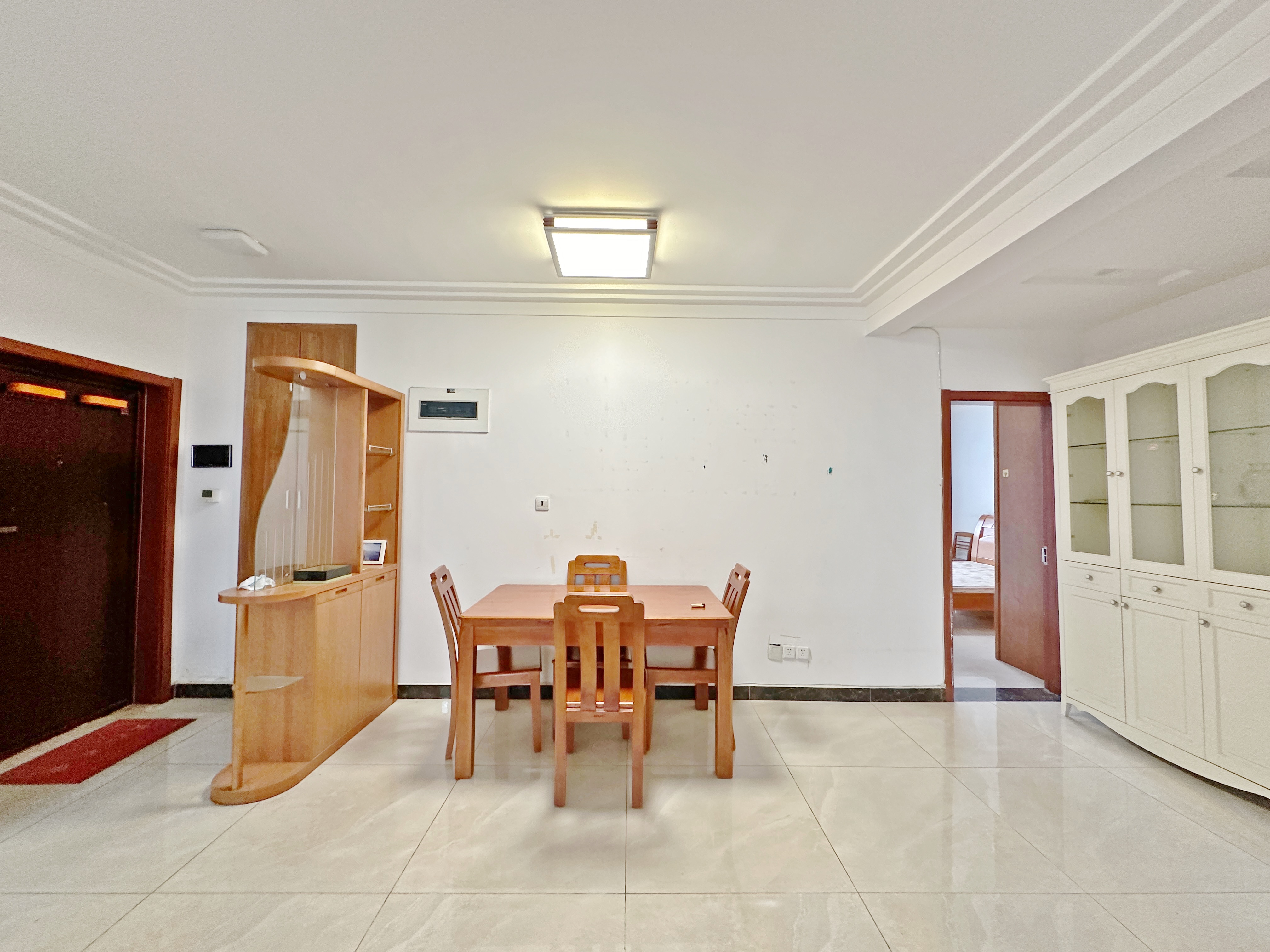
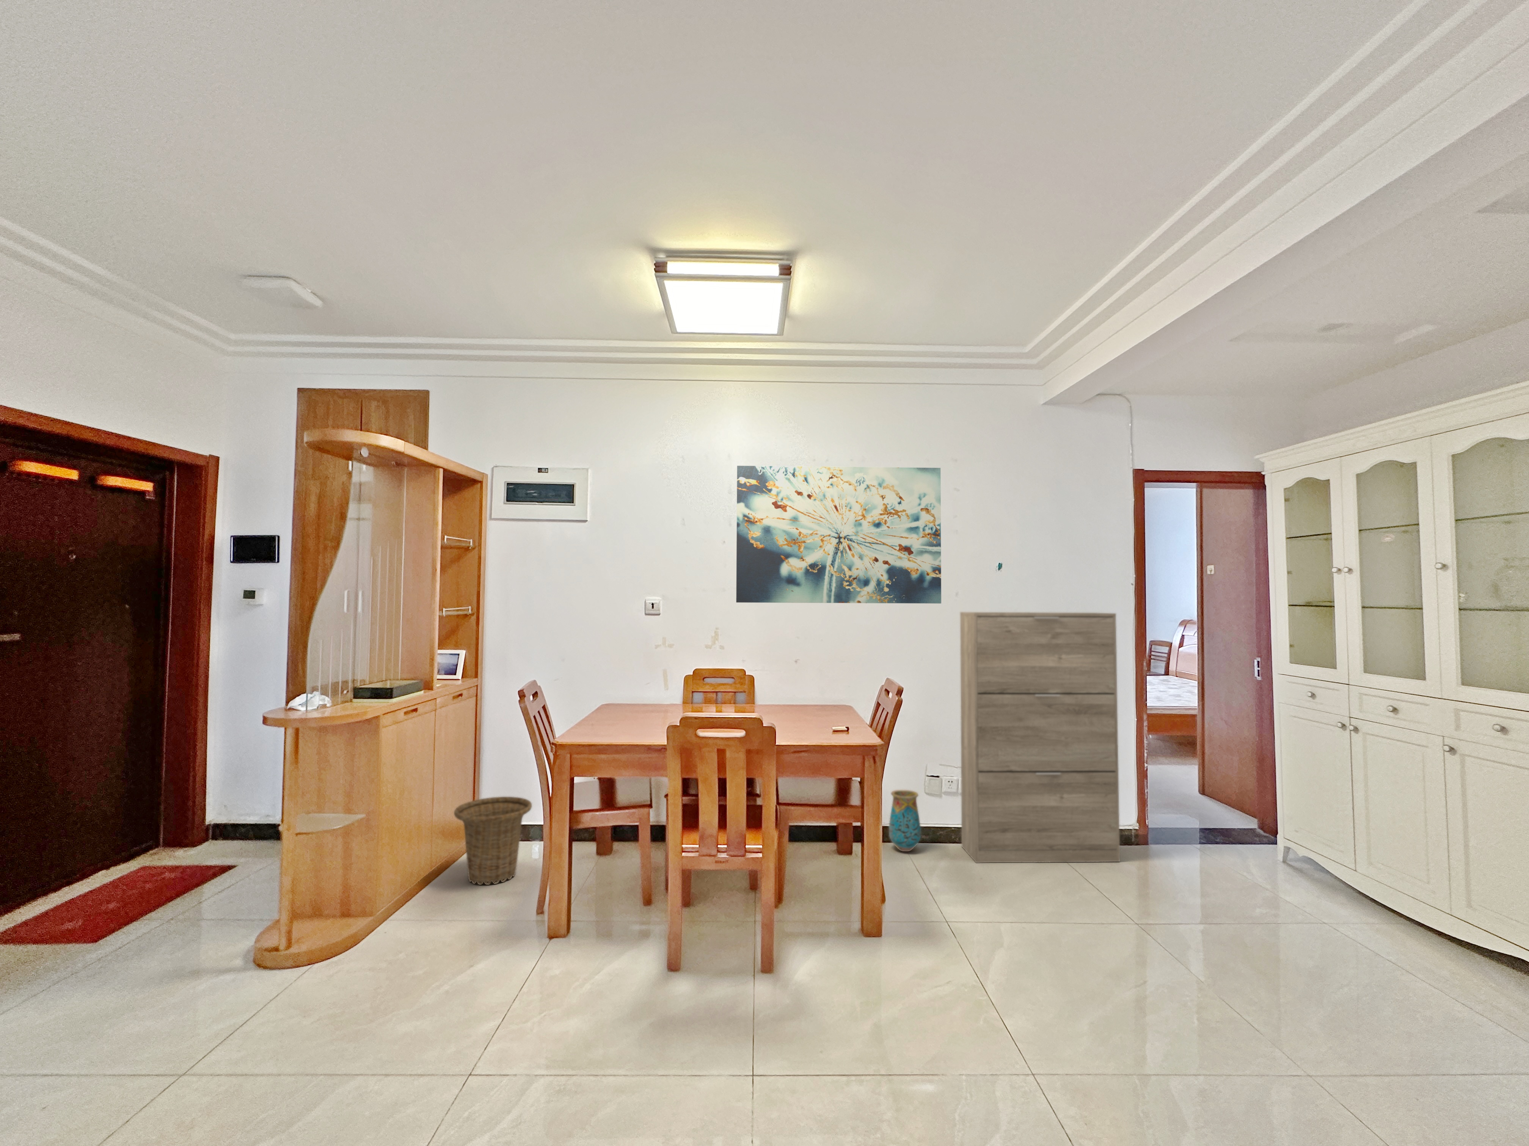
+ wall art (838, 534)
+ basket (492, 841)
+ vase (904, 821)
+ cabinet (1038, 733)
